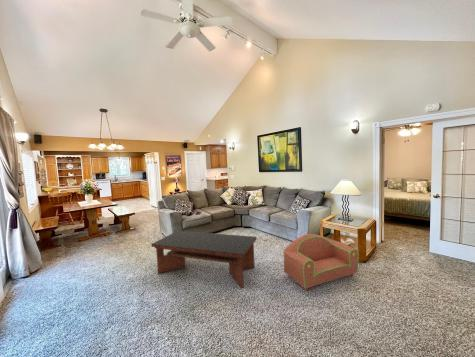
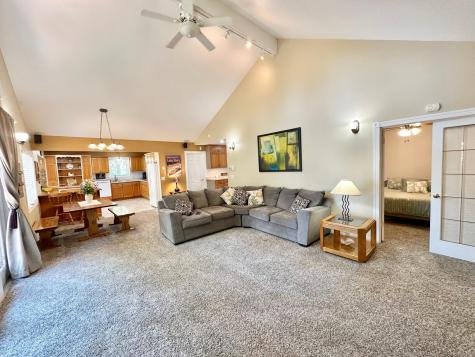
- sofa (319, 257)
- coffee table (205, 255)
